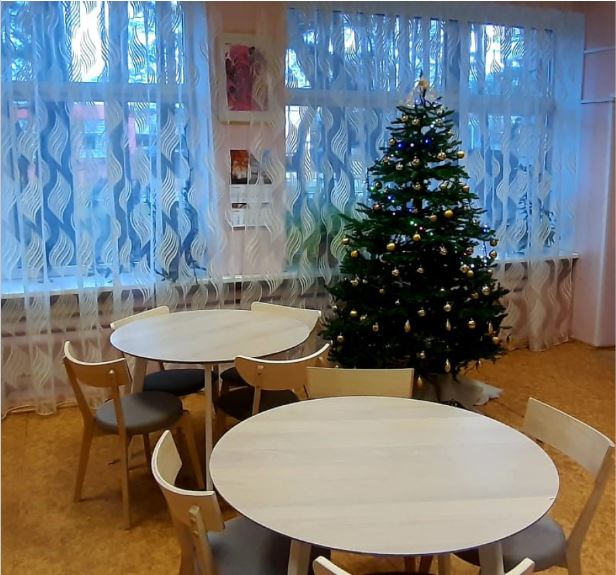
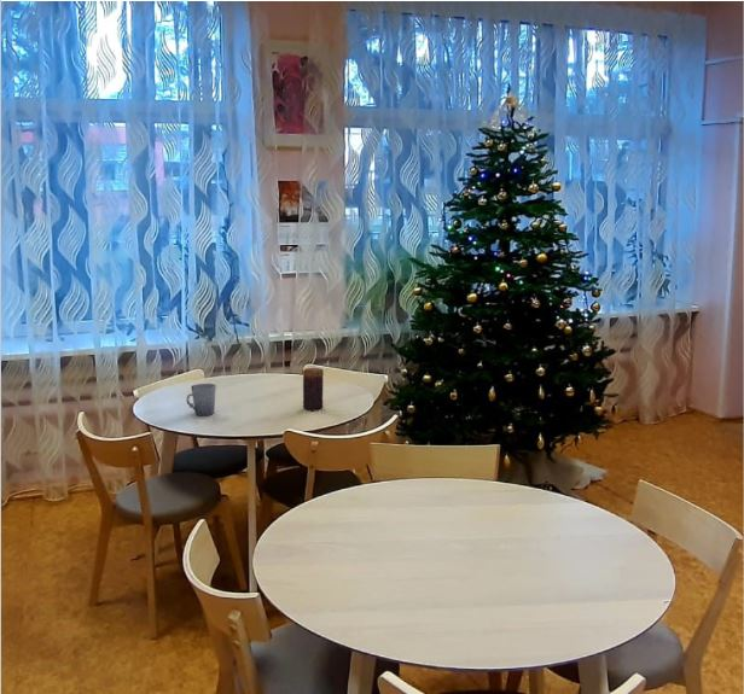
+ cup (200, 400)
+ candle (313, 387)
